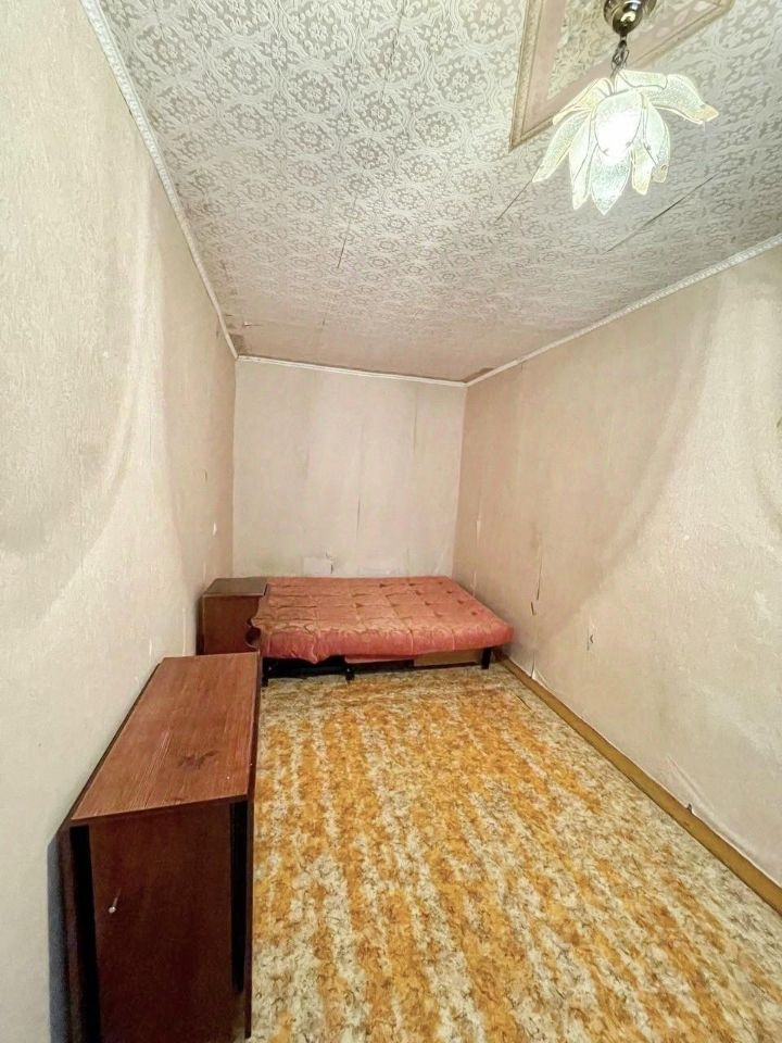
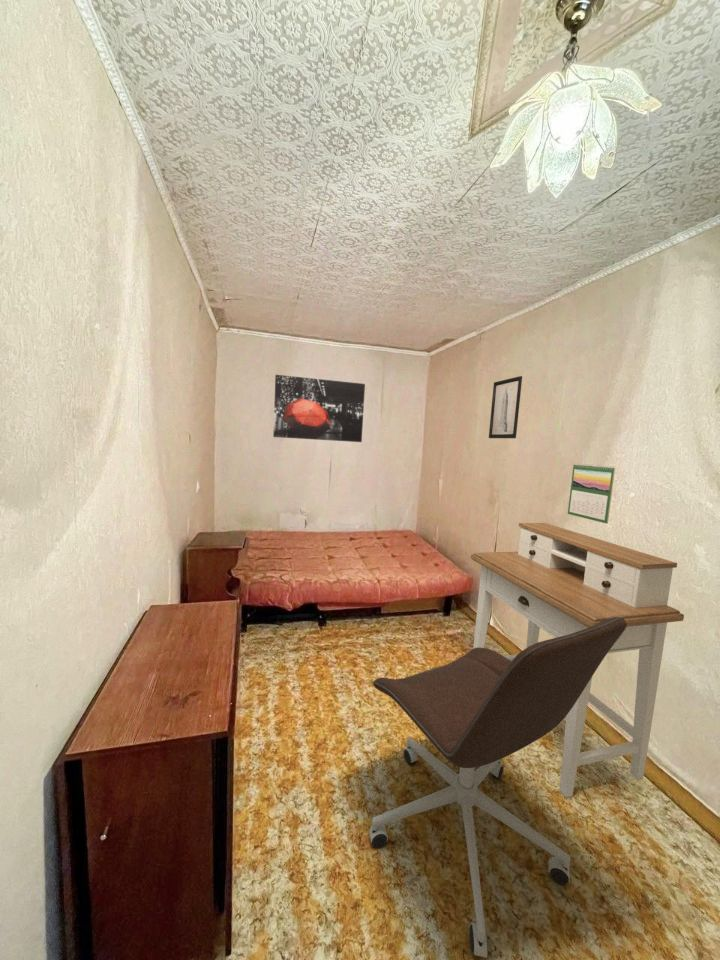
+ wall art (504, 409)
+ office chair (474, 711)
+ desk (551, 634)
+ calendar (589, 491)
+ wall art (320, 409)
